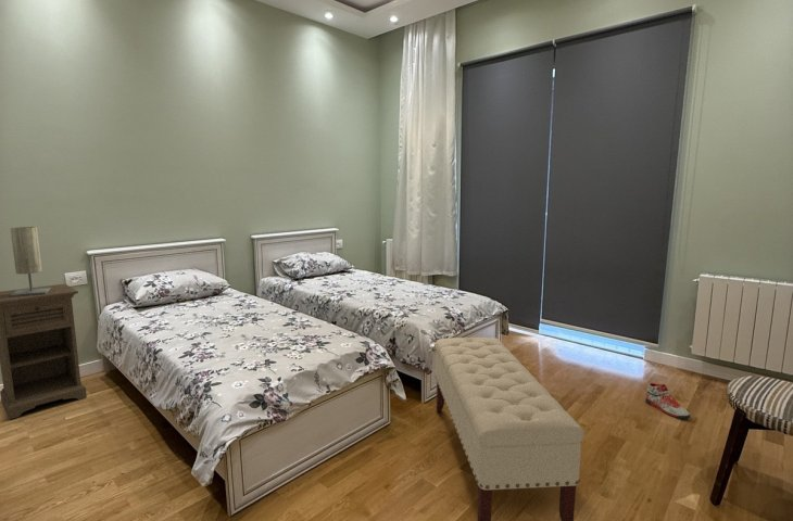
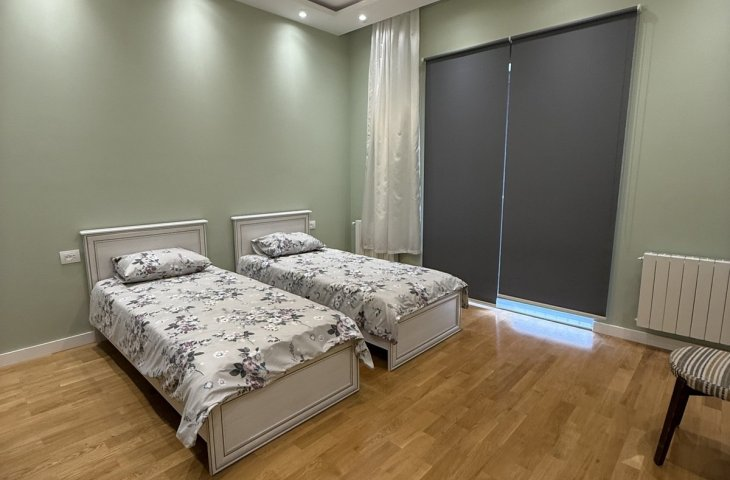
- sneaker (667, 398)
- bench (490, 415)
- table lamp (27, 259)
- nightstand (38, 346)
